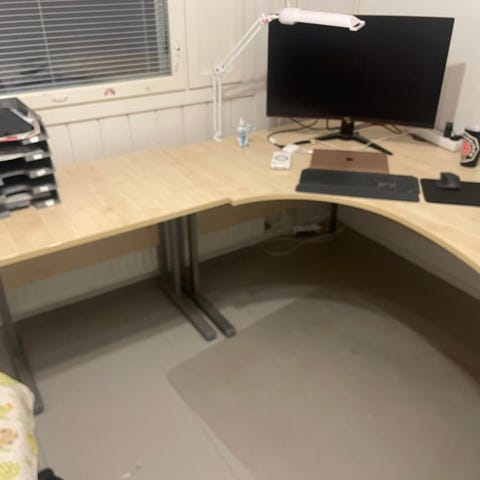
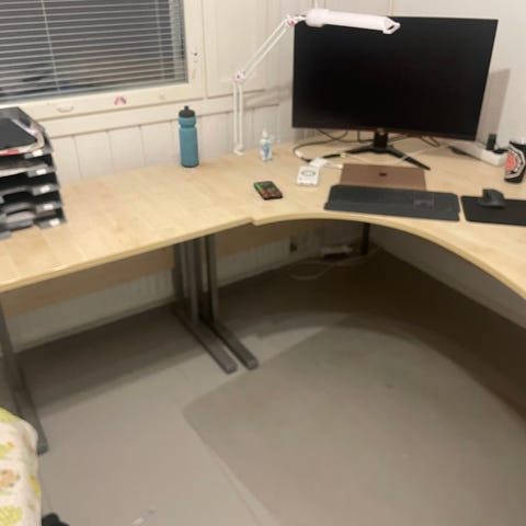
+ water bottle (187, 136)
+ smartphone (267, 190)
